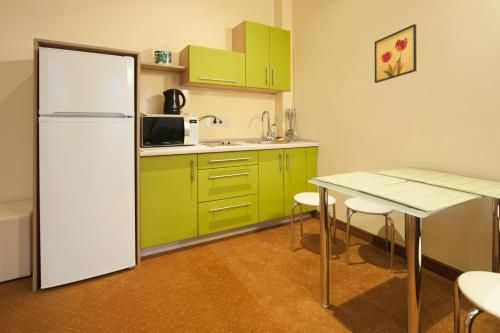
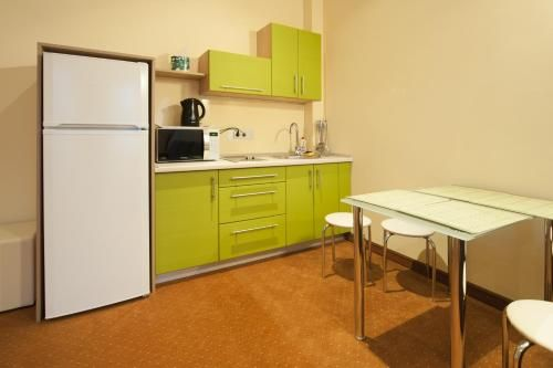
- wall art (394, 55)
